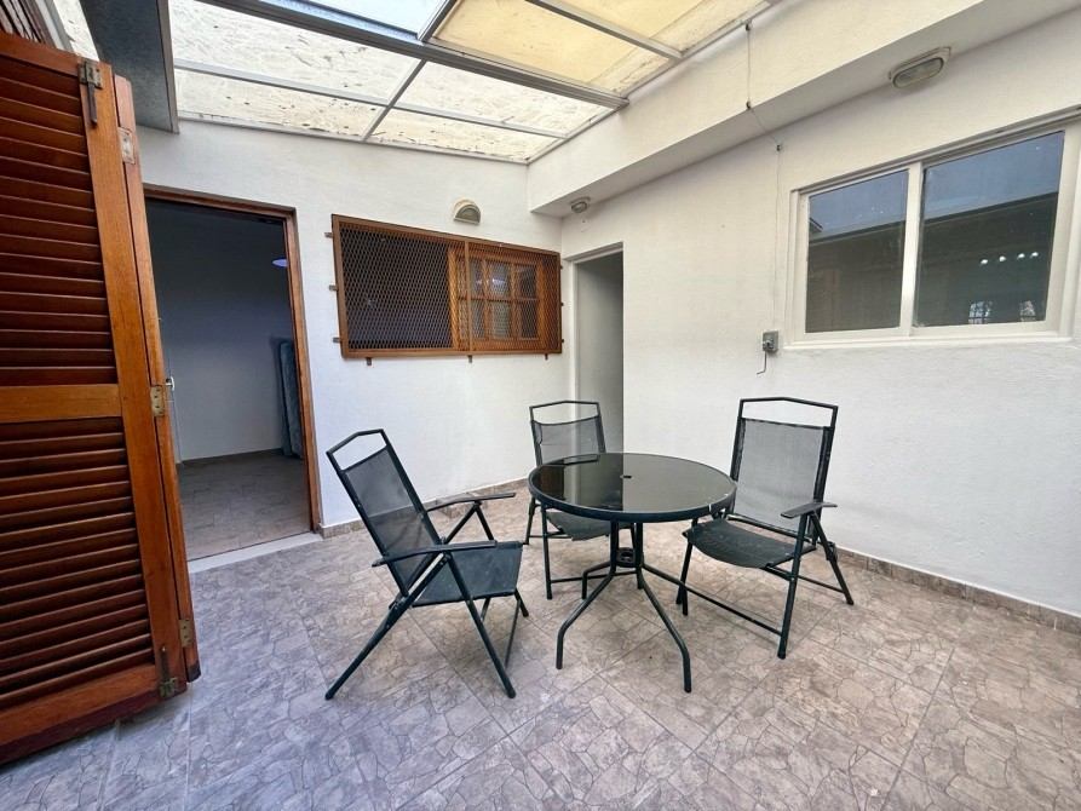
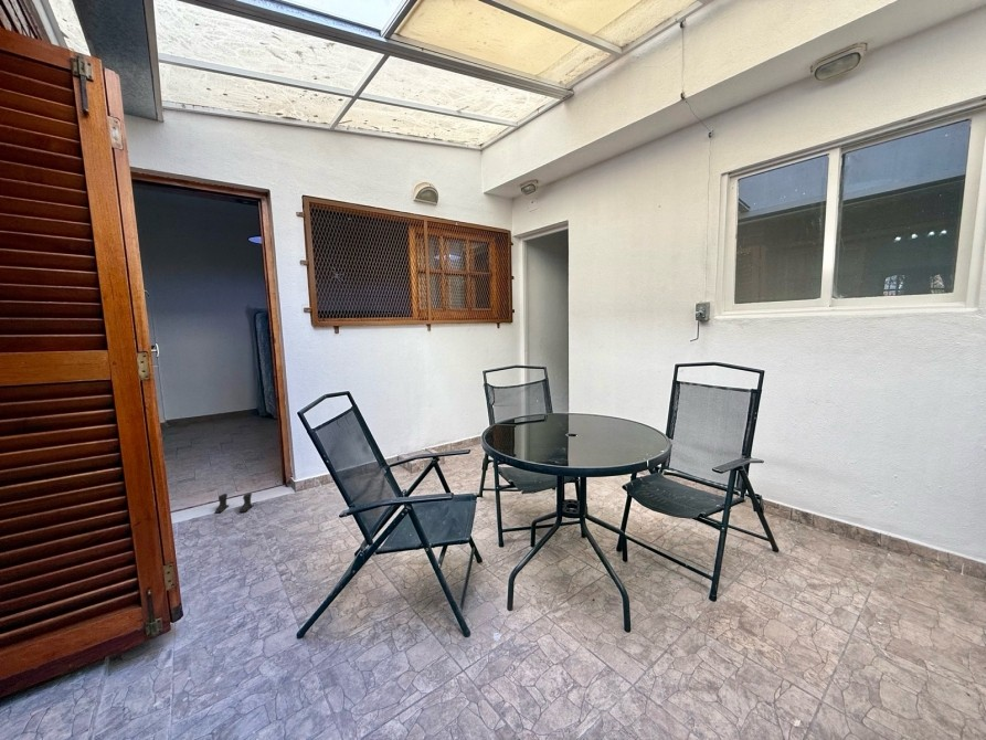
+ boots (227, 505)
